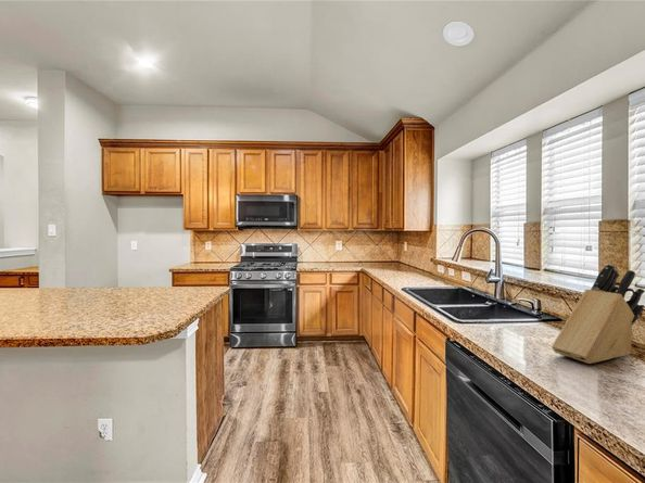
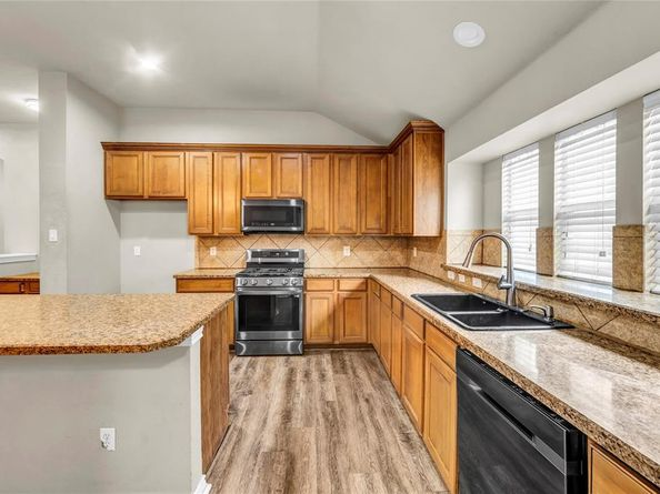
- knife block (599, 309)
